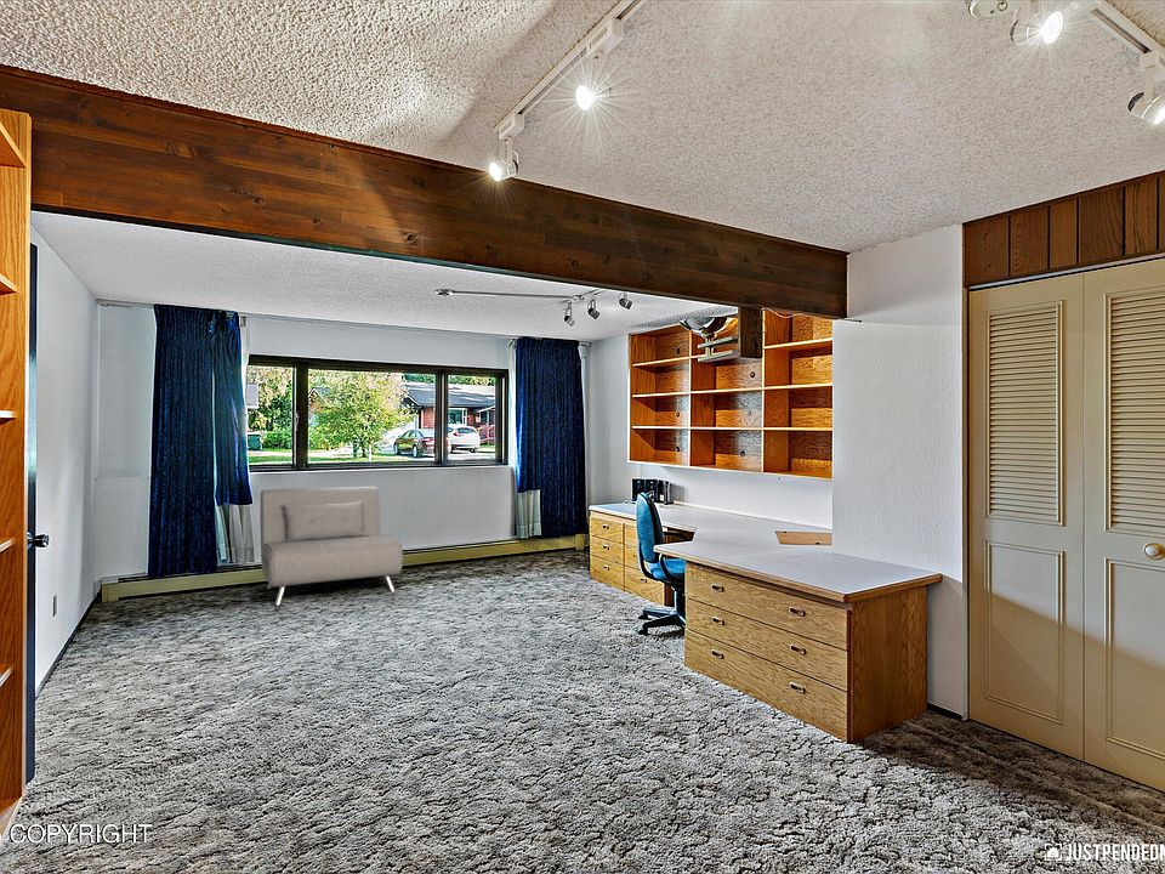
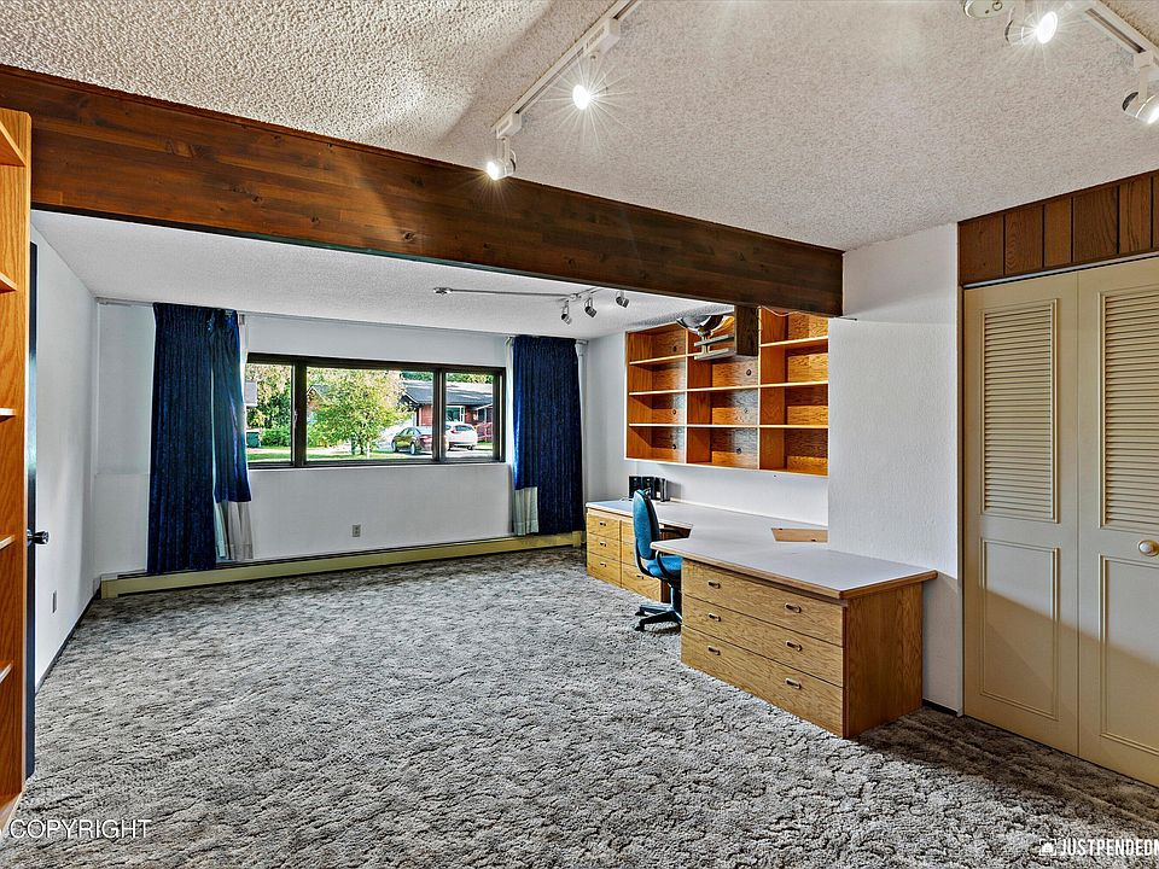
- sofa (329, 539)
